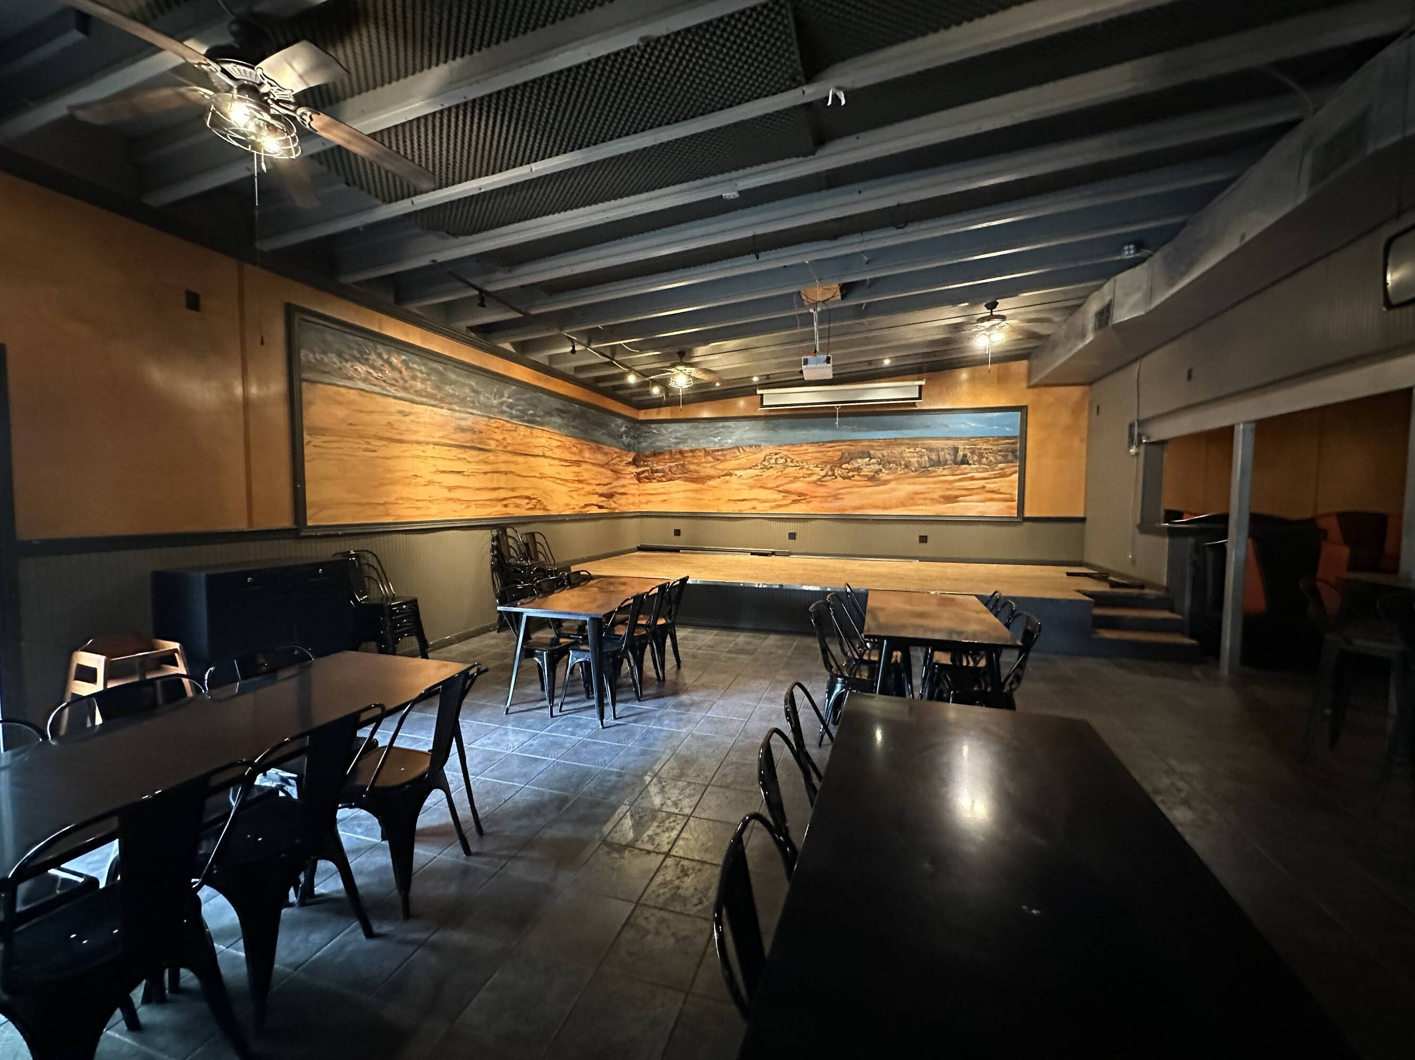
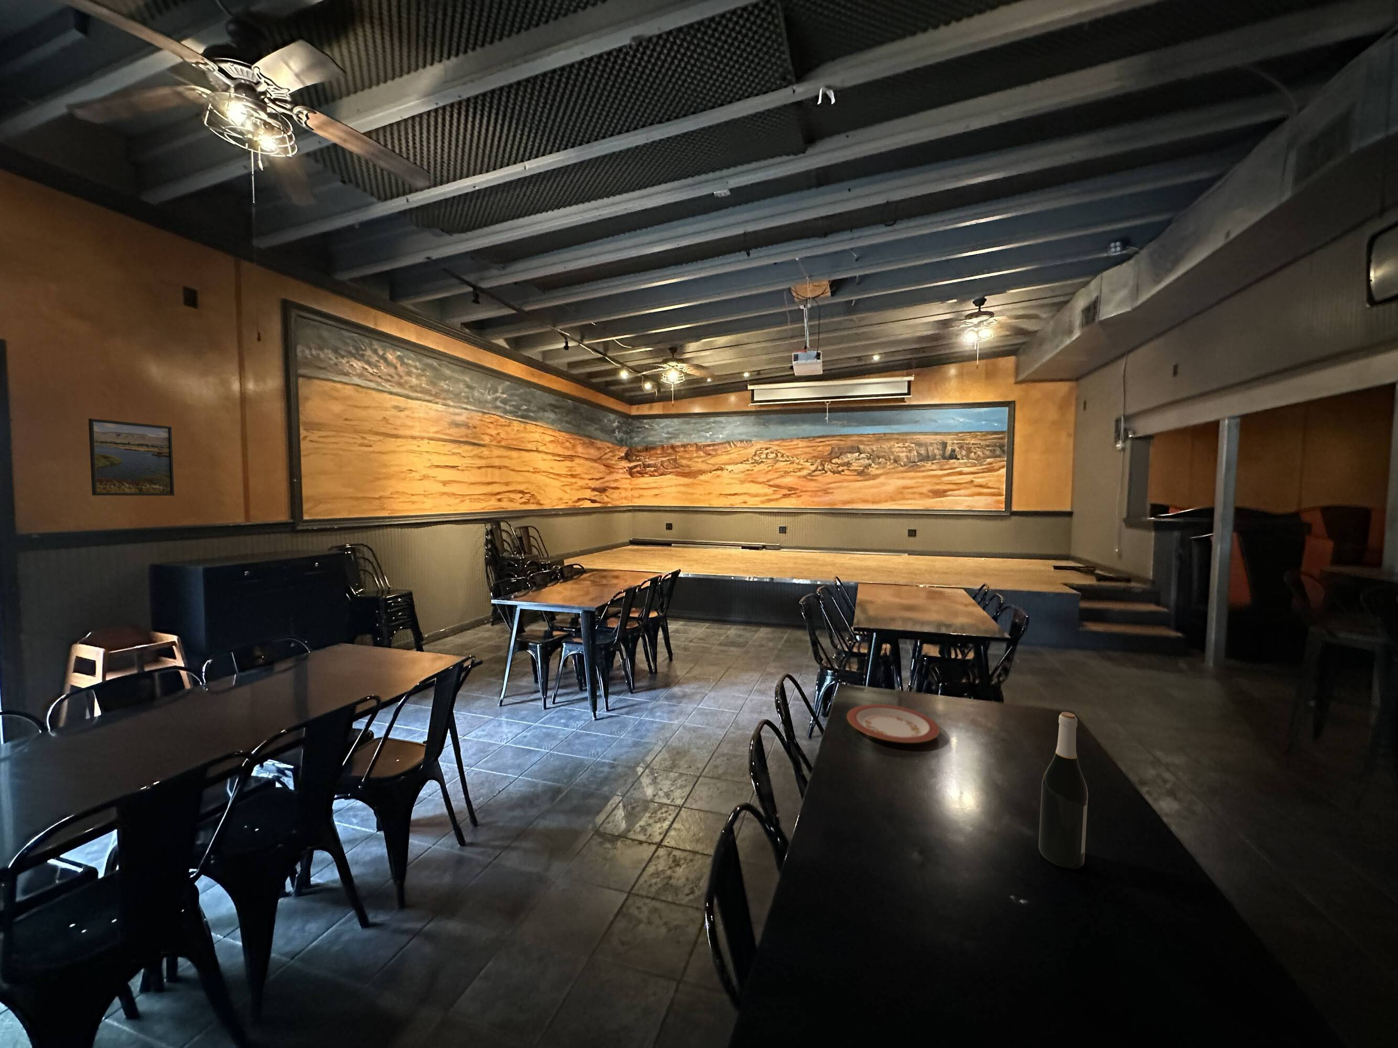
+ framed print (133, 459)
+ plate (892, 724)
+ wine bottle (1064, 786)
